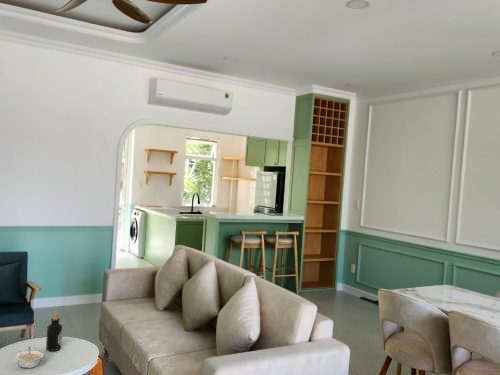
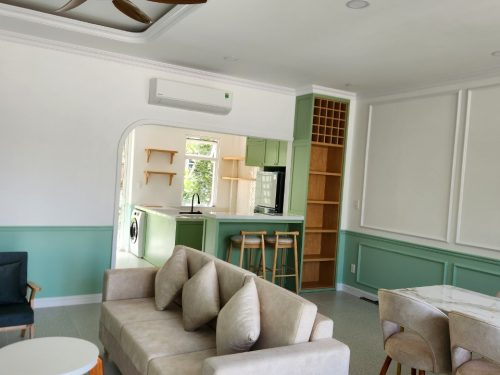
- legume (28, 358)
- bottle (54, 331)
